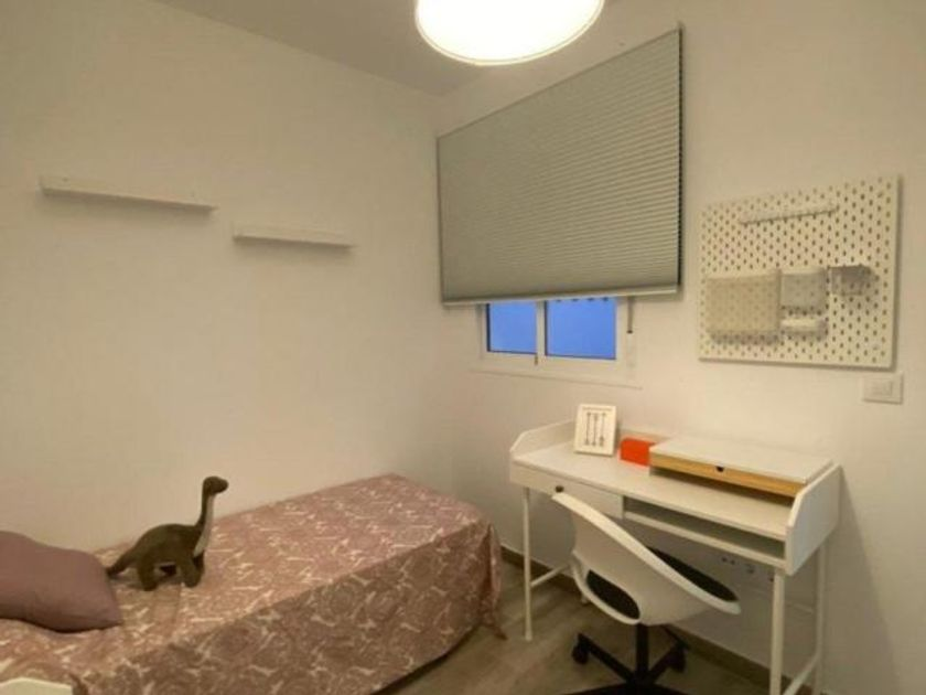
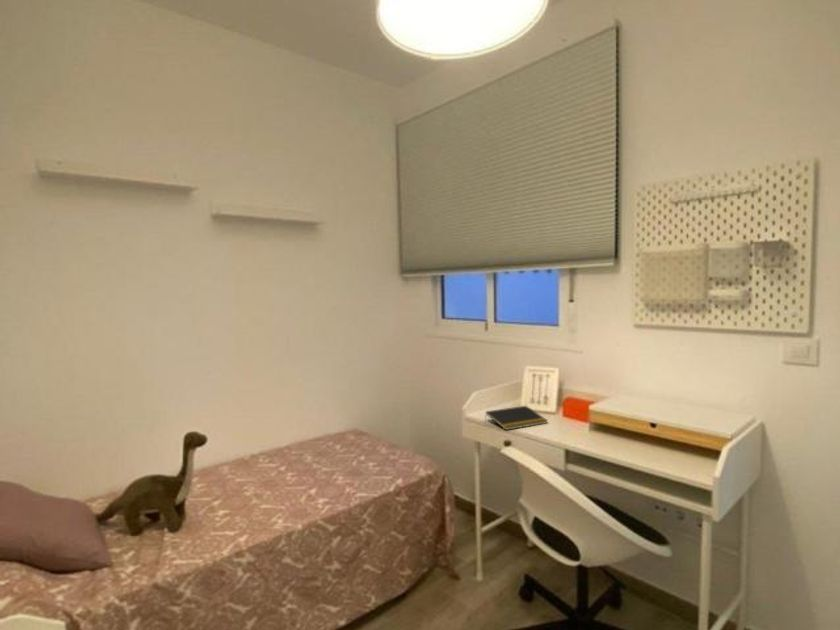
+ notepad (516, 417)
